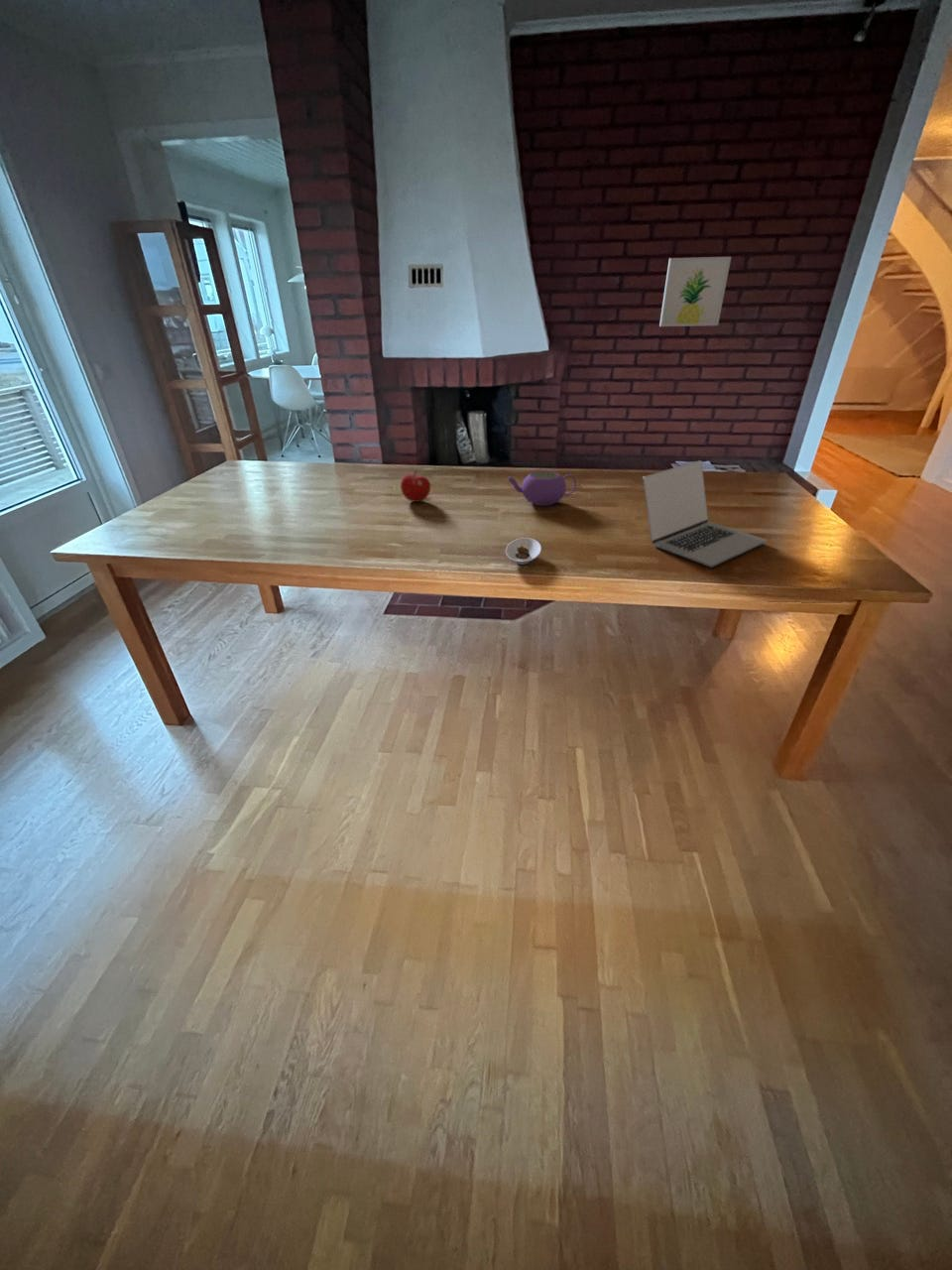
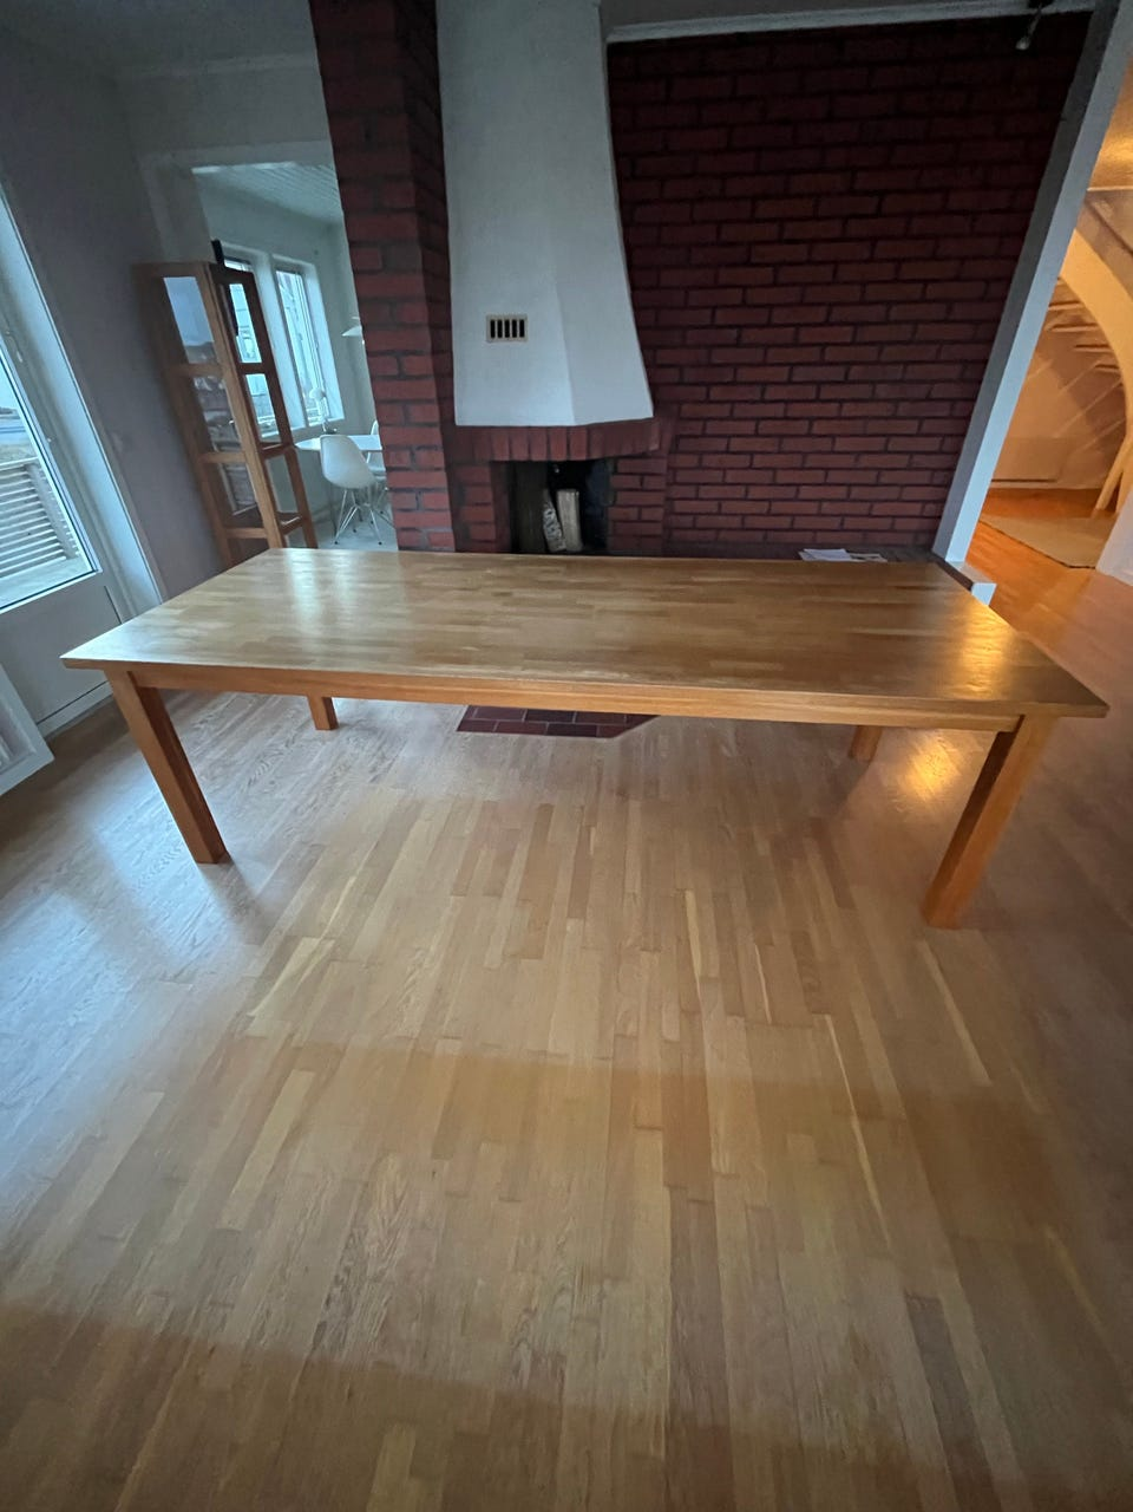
- saucer (523, 553)
- teapot (541, 488)
- fruit (416, 485)
- laptop (705, 510)
- wall art (694, 293)
